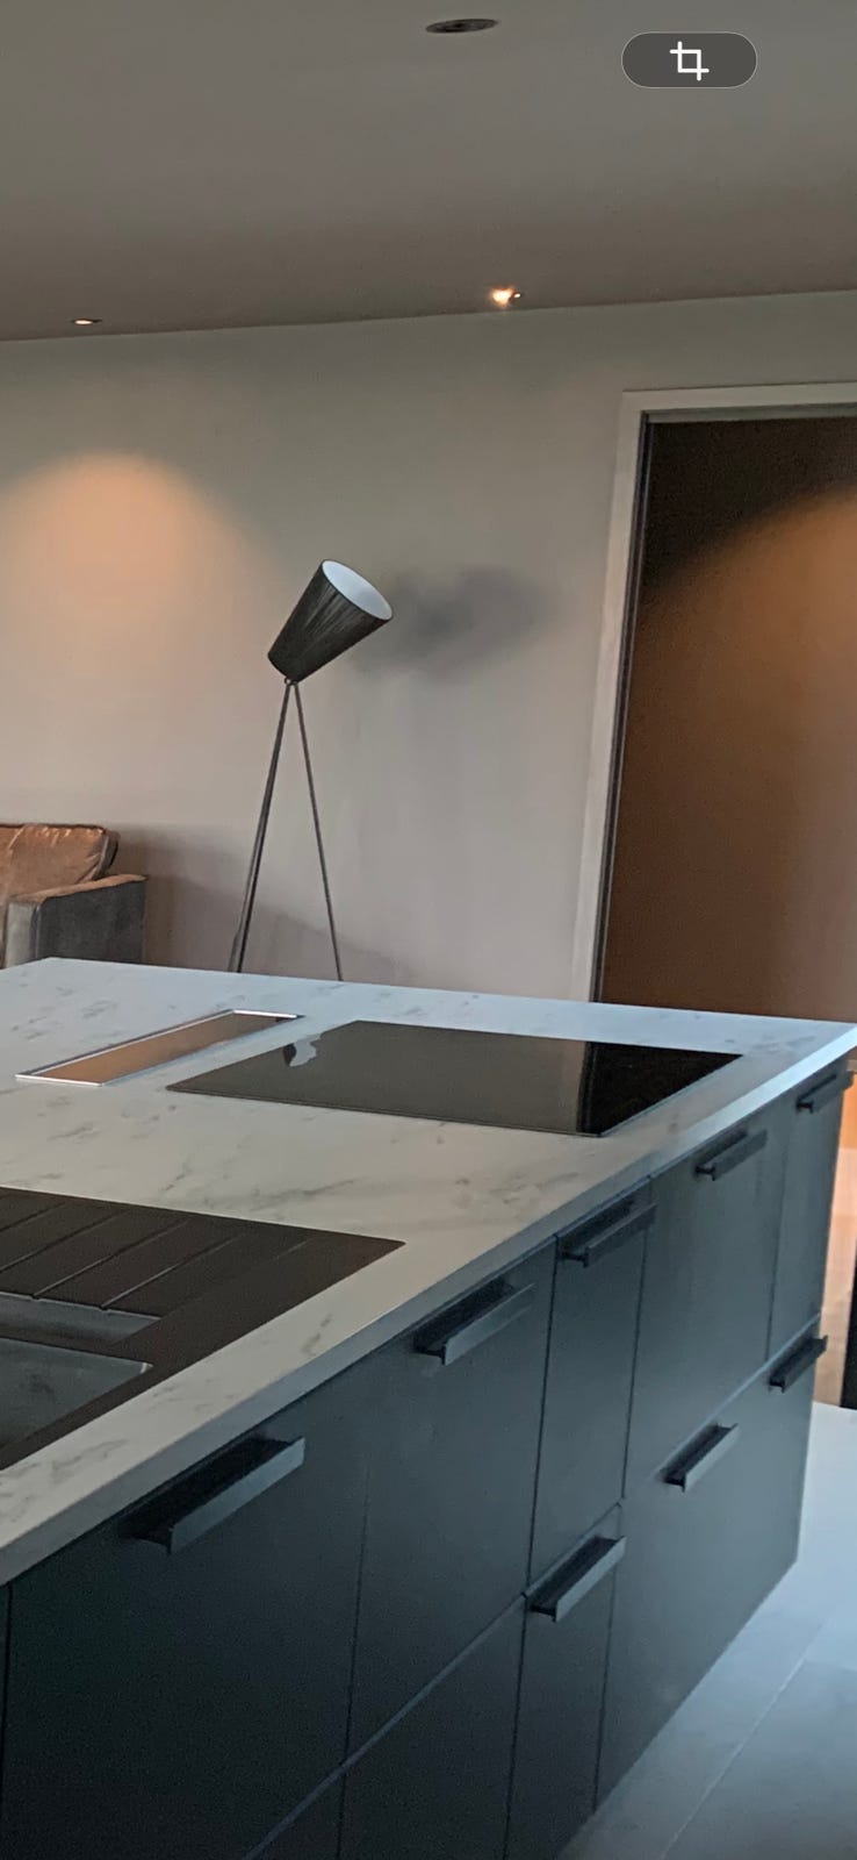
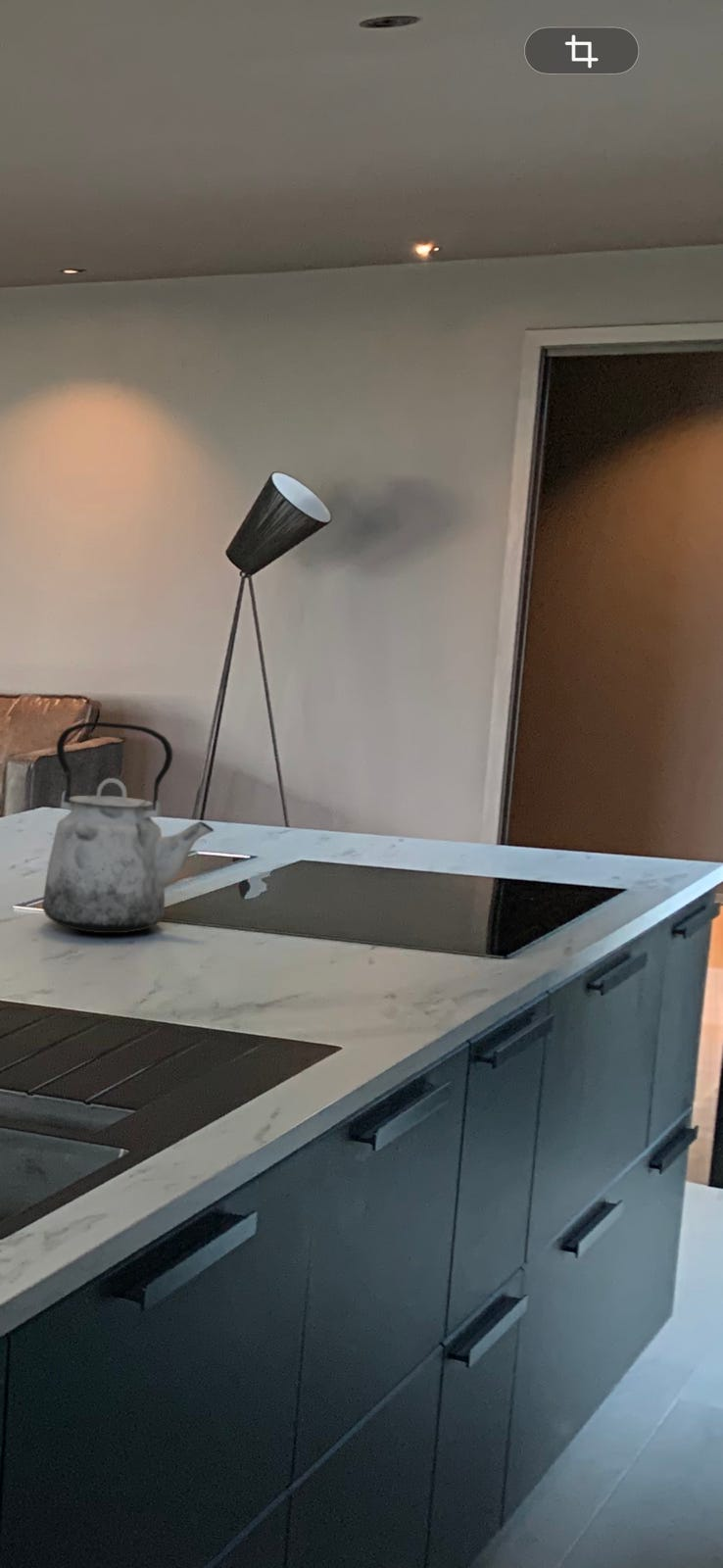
+ kettle (131, 827)
